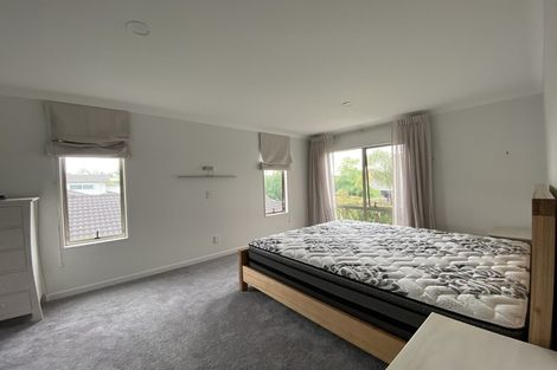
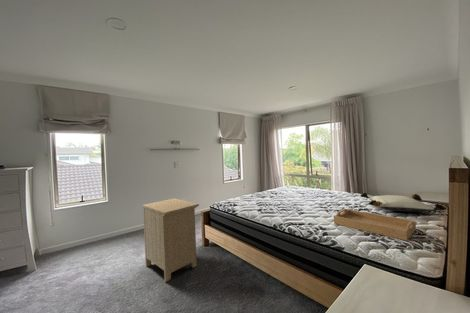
+ pillow (397, 202)
+ serving tray (372, 221)
+ nightstand (171, 234)
